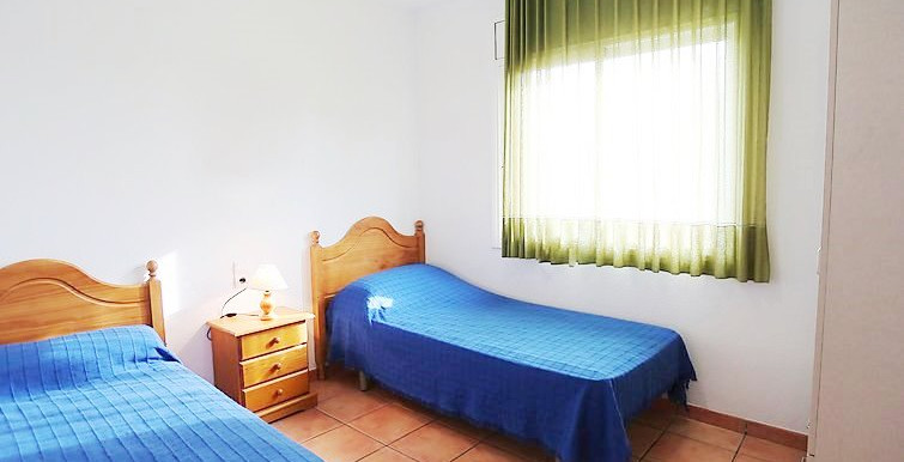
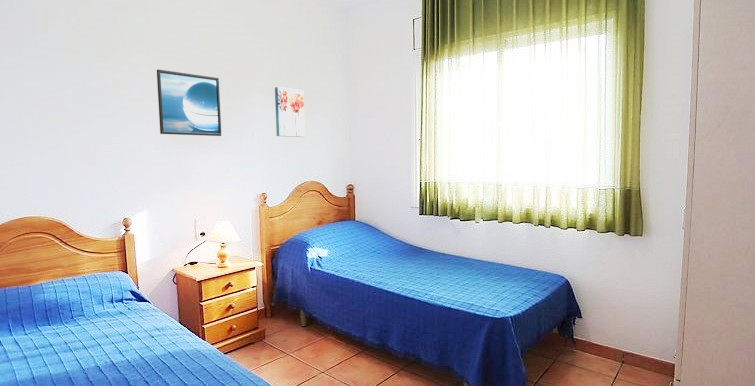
+ wall art (290, 112)
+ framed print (190, 104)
